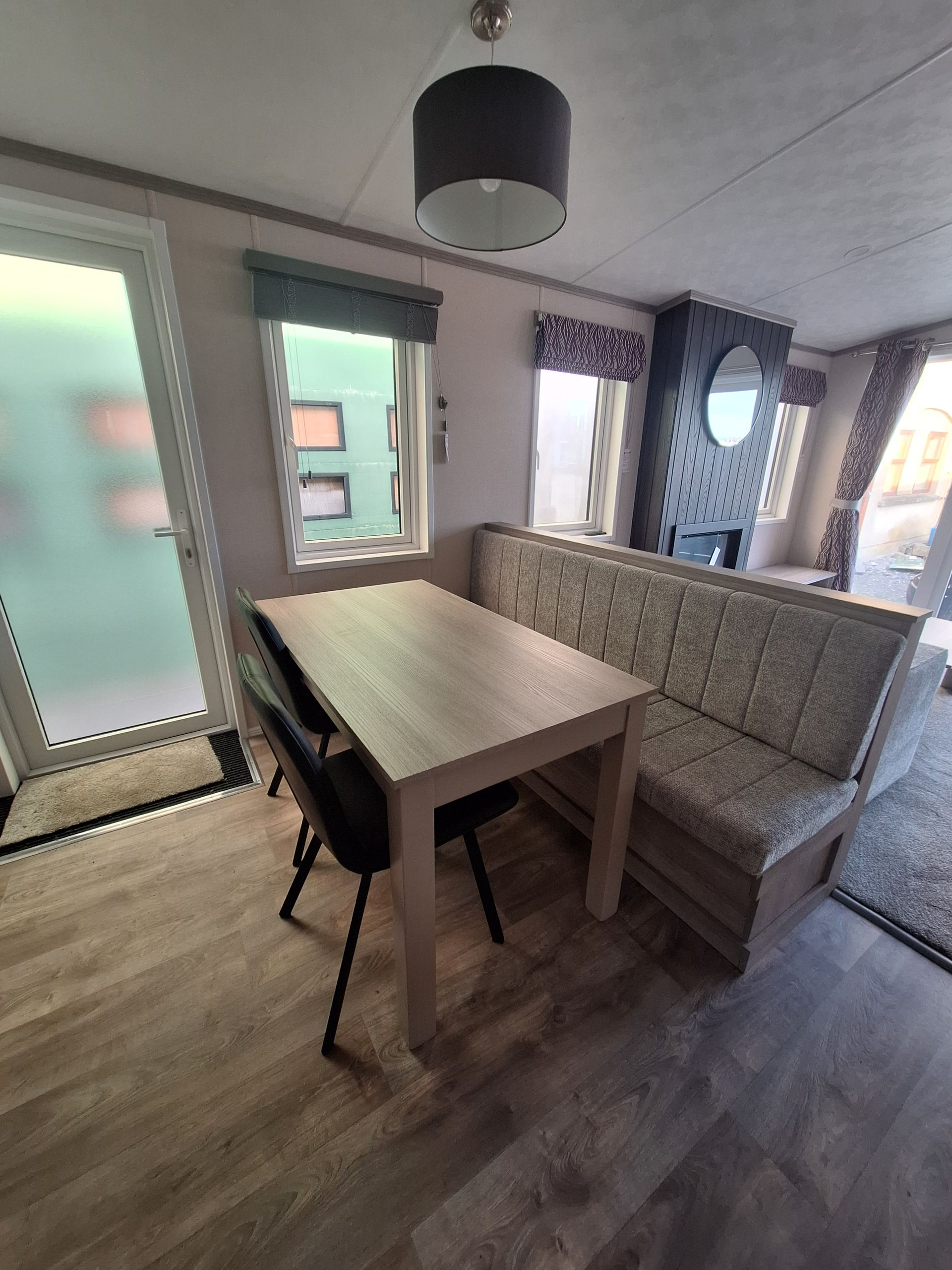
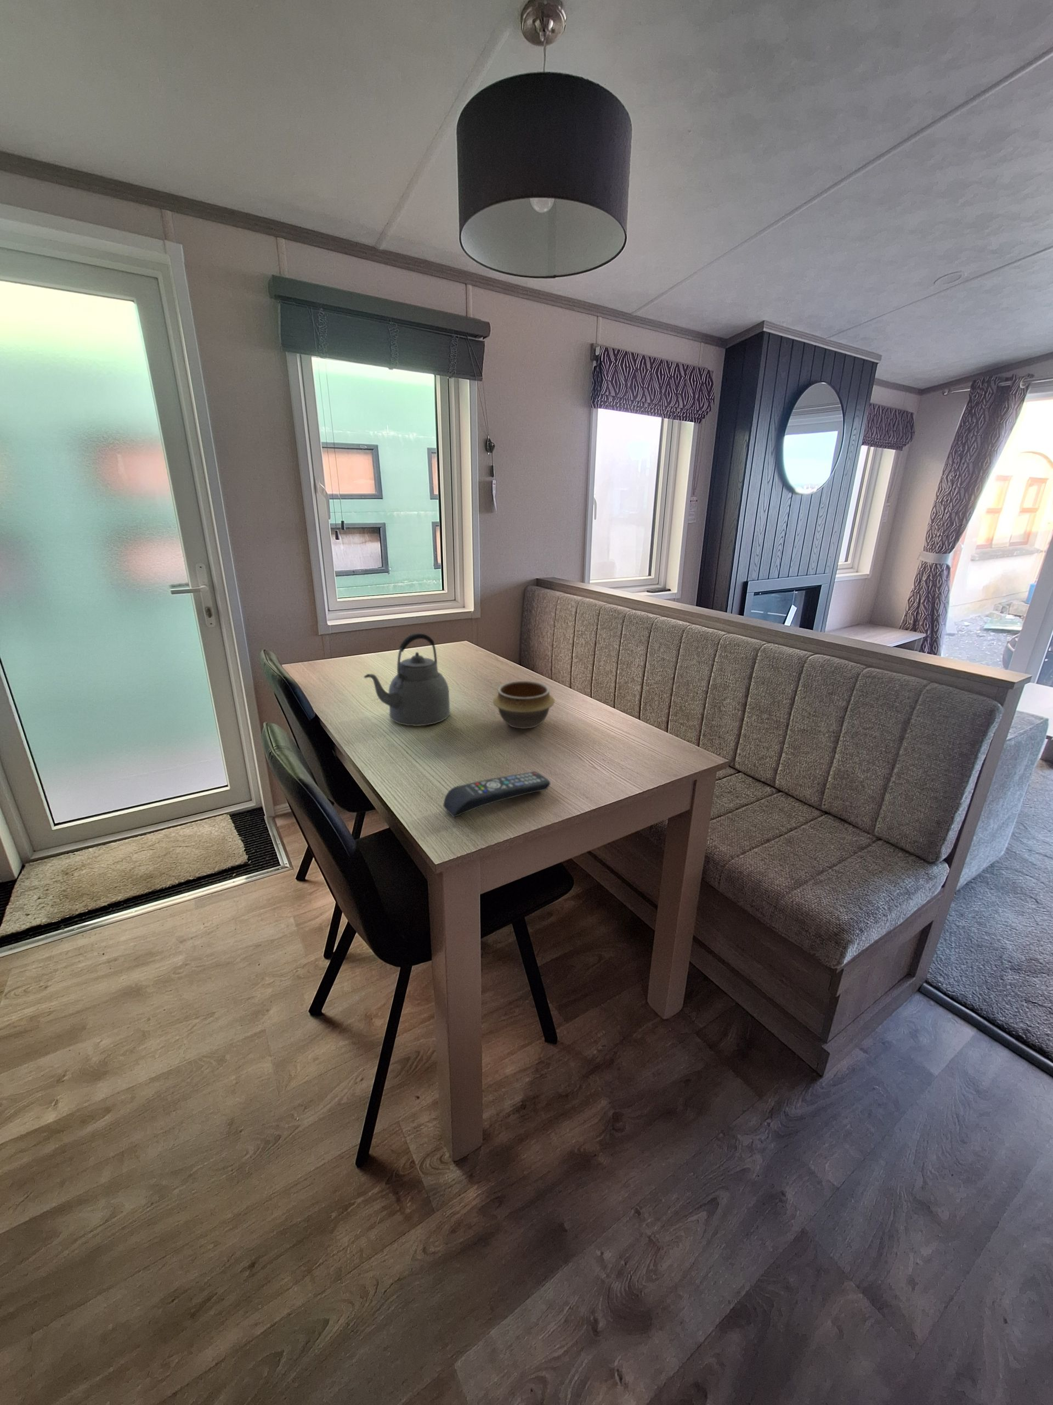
+ bowl (523, 705)
+ kettle (406, 679)
+ remote control (498, 790)
